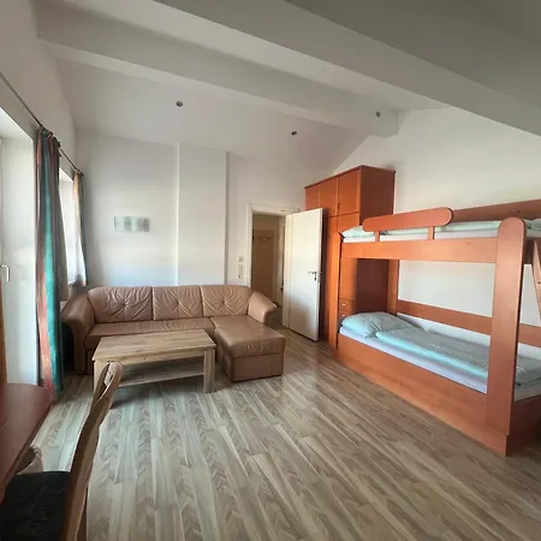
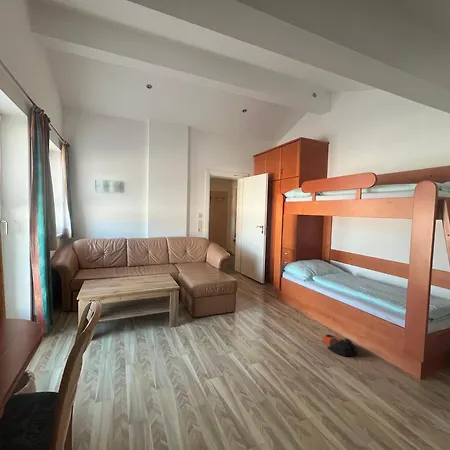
+ bag (337, 340)
